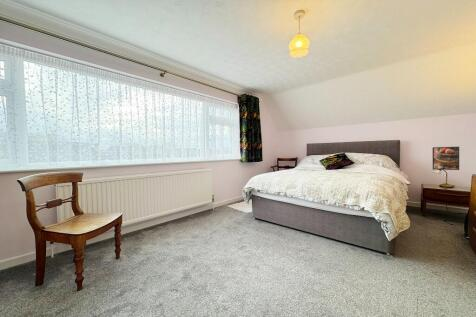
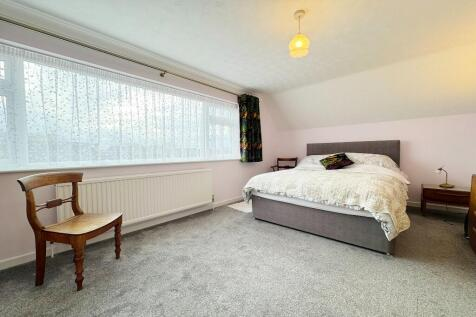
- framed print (445, 158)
